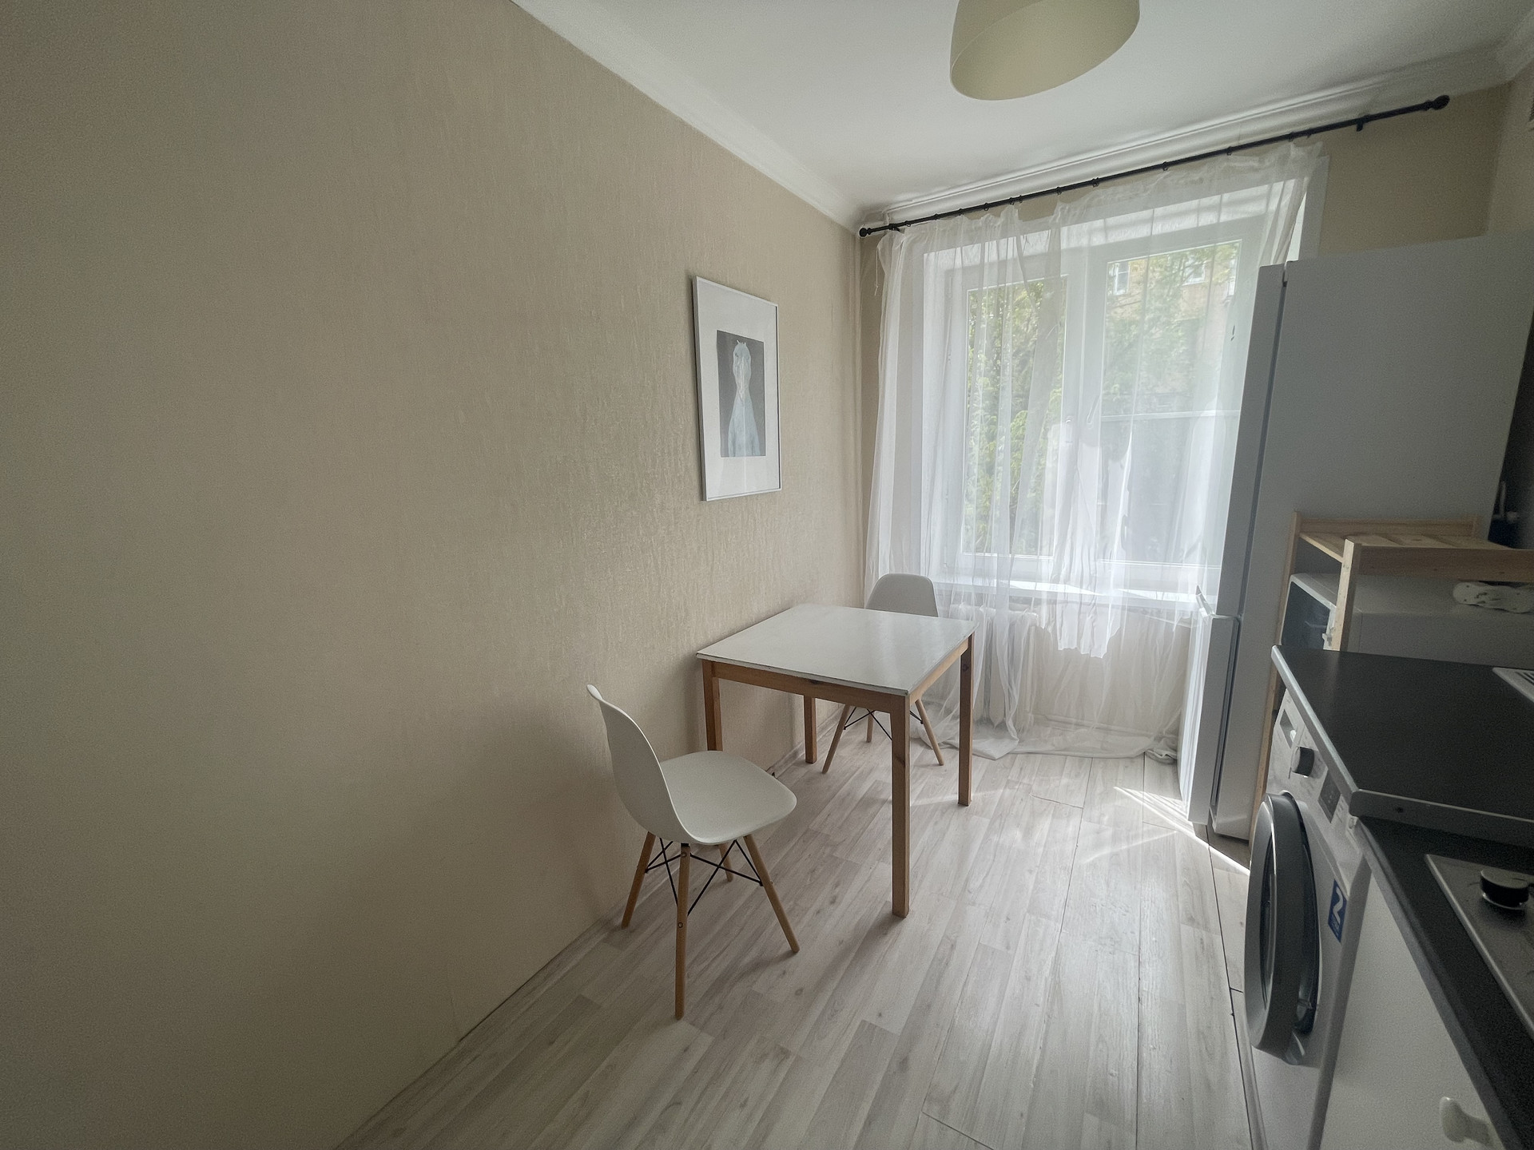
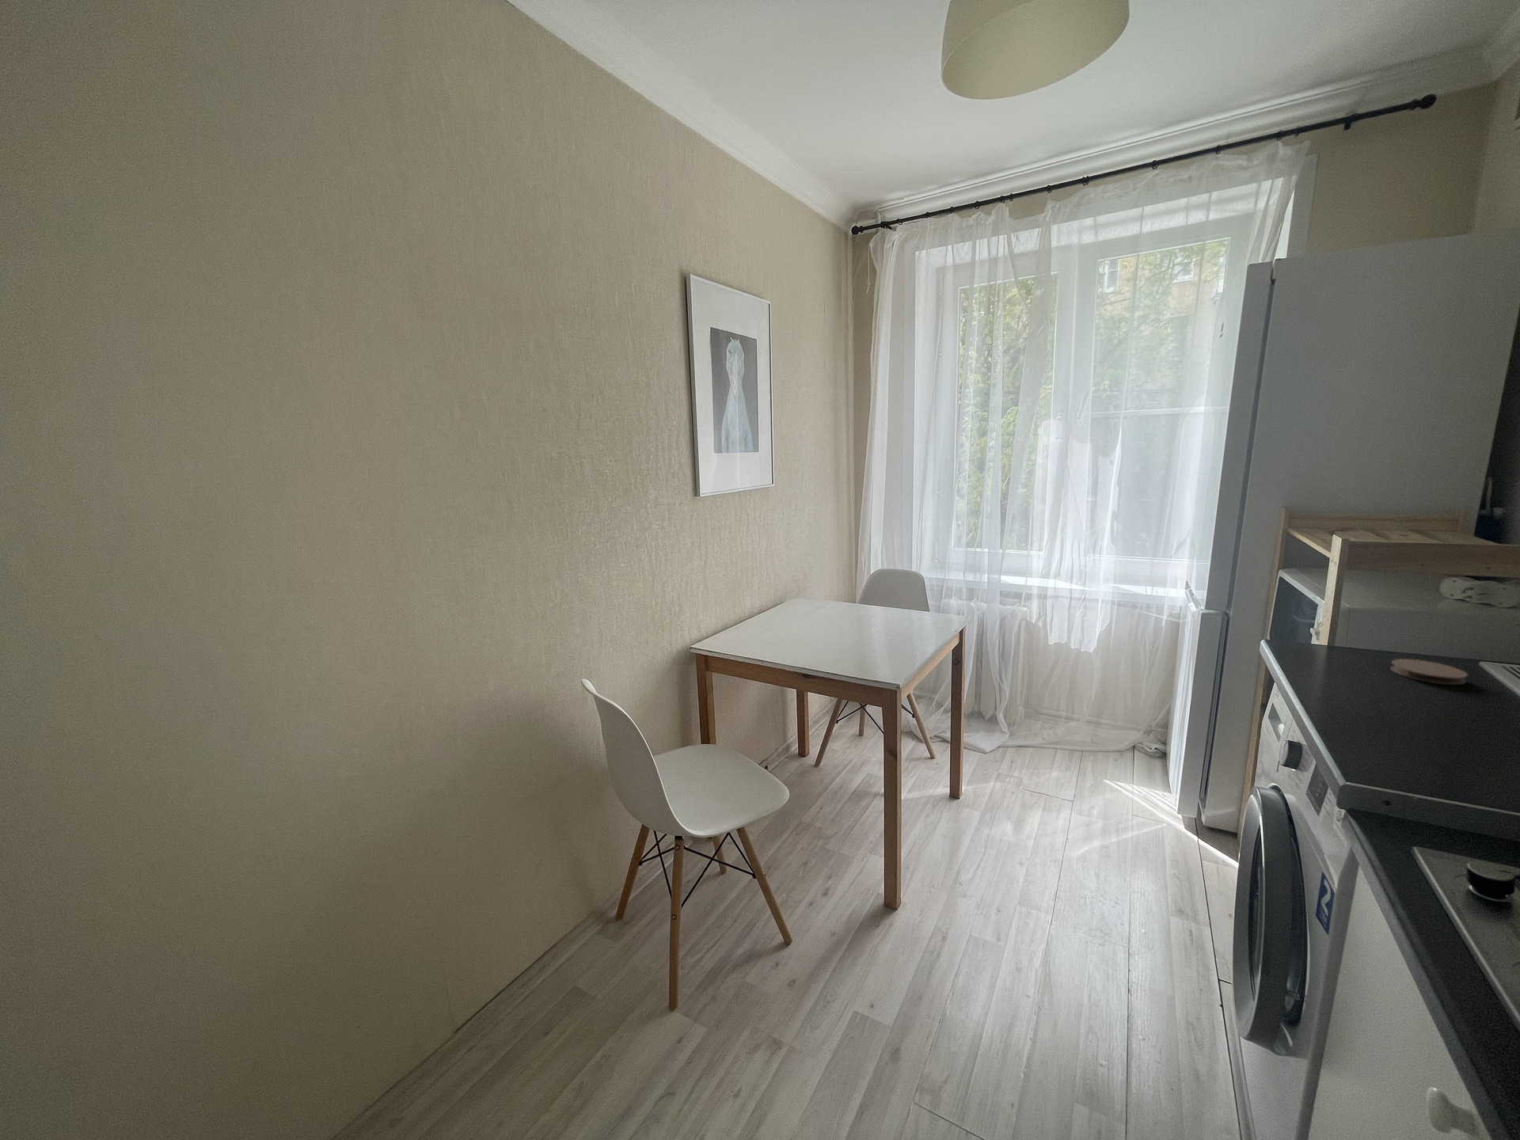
+ coaster (1428, 671)
